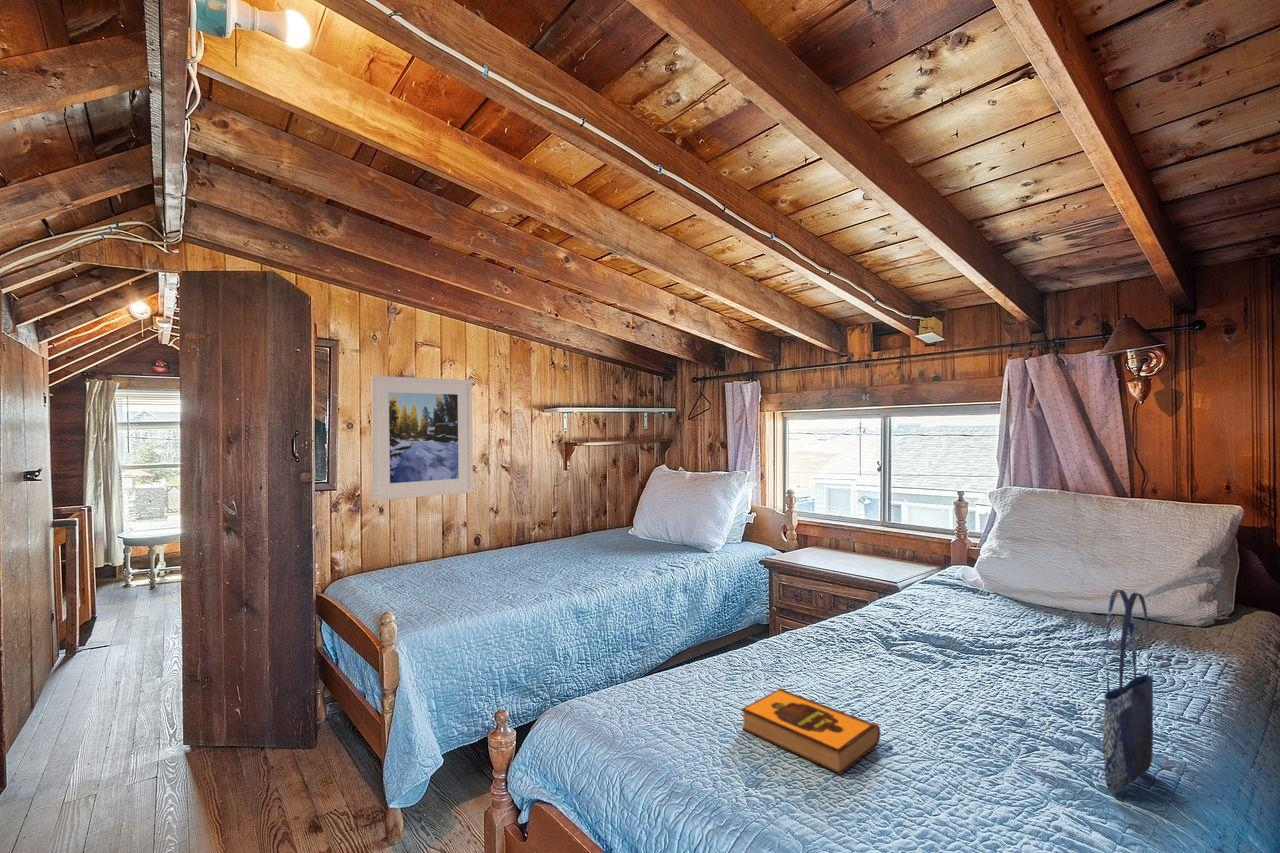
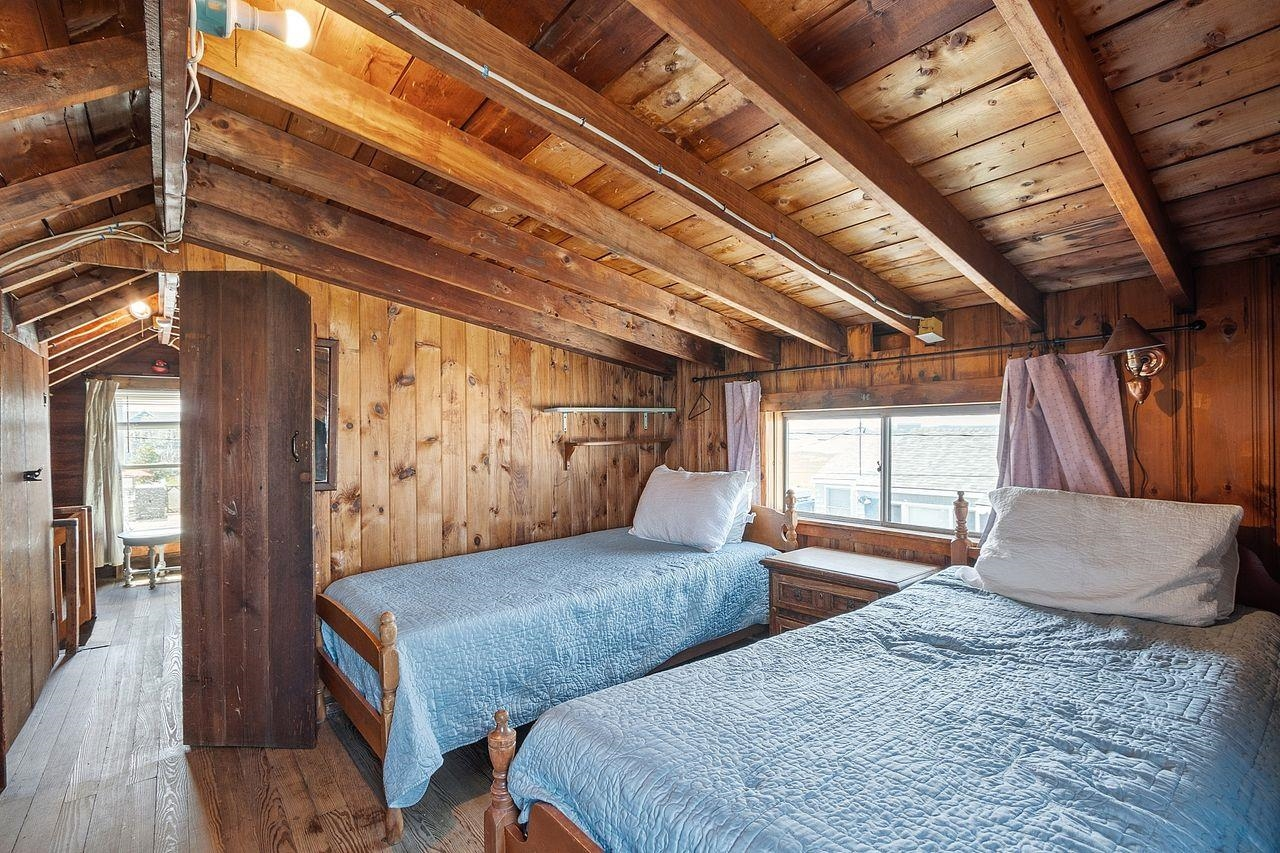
- hardback book (809, 725)
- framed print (424, 437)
- shopping bag (1128, 686)
